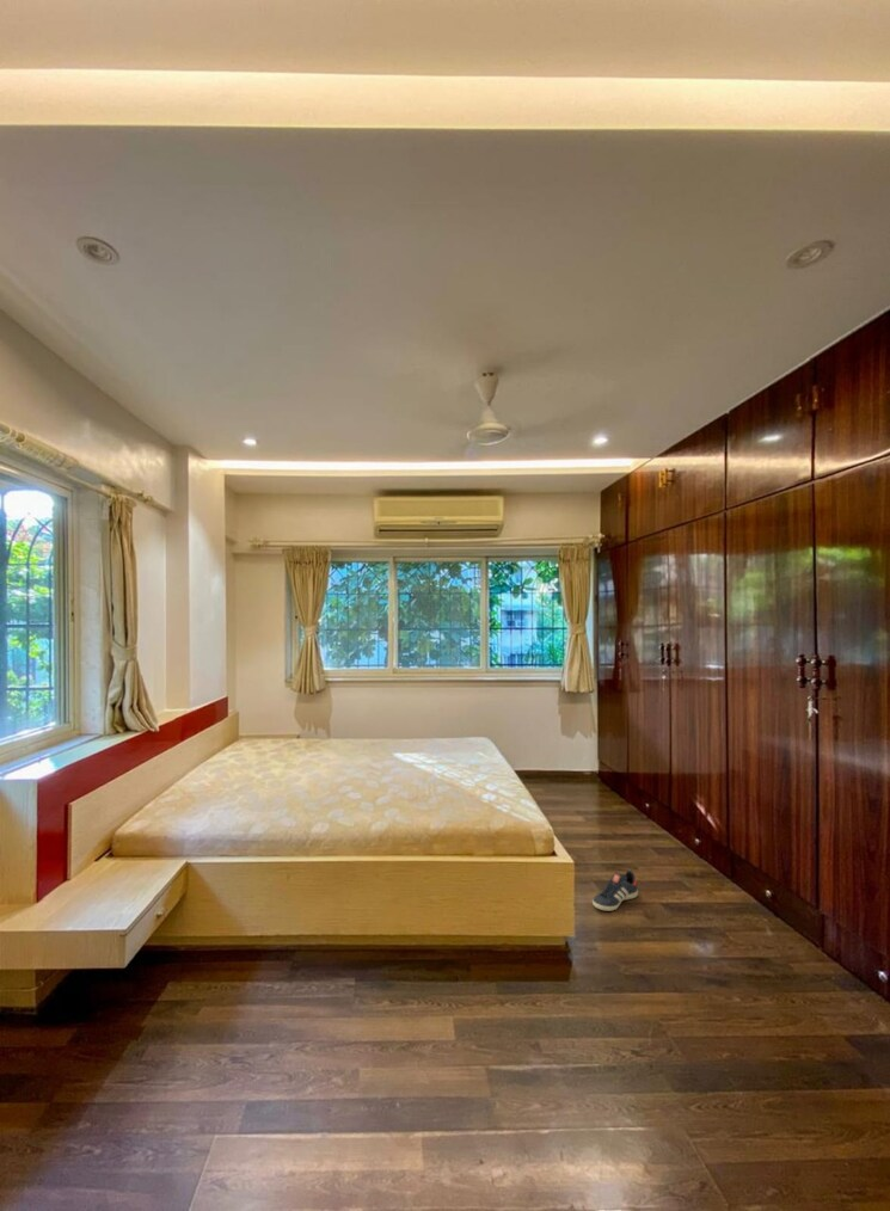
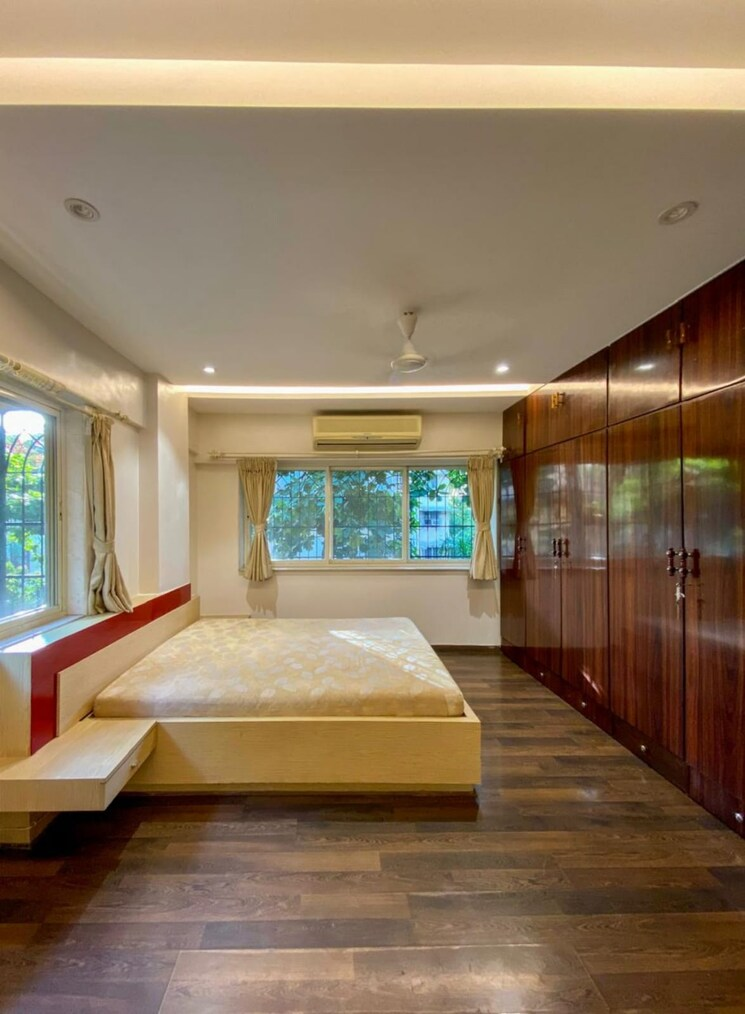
- sneaker (614, 887)
